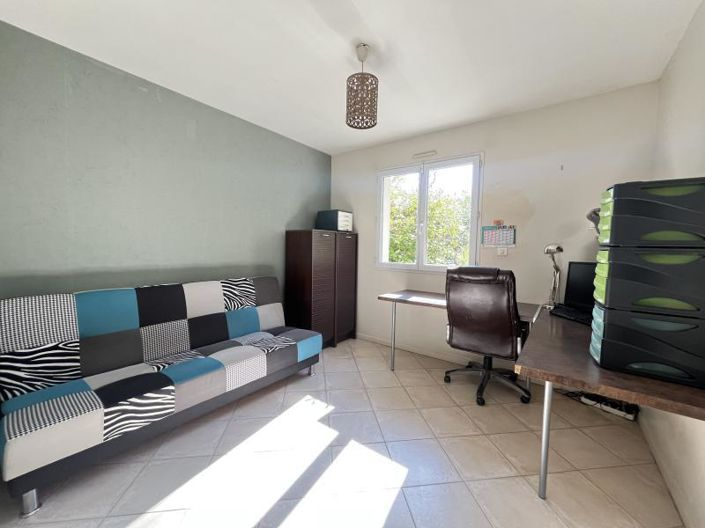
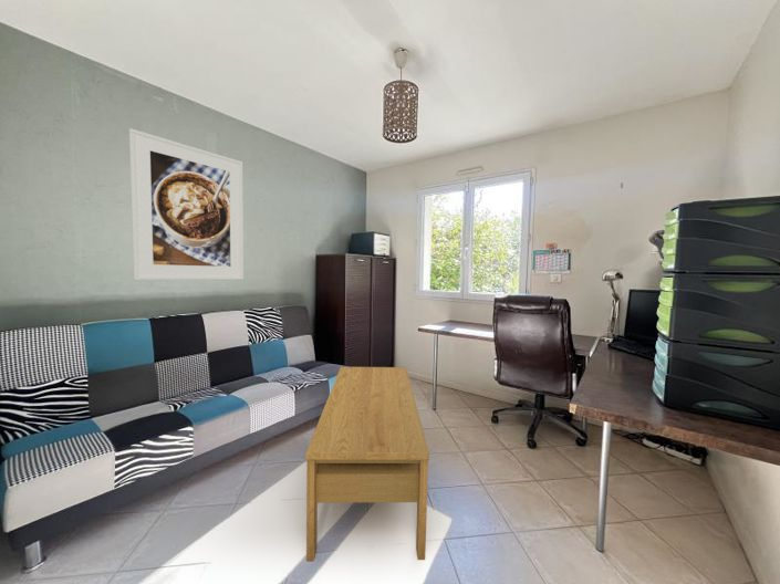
+ coffee table (371, 436)
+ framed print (194, 213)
